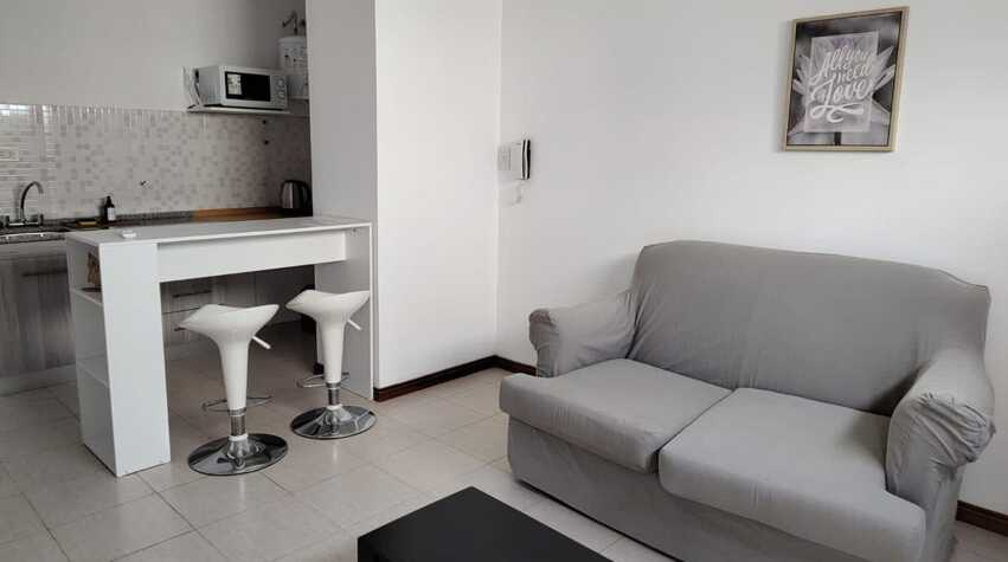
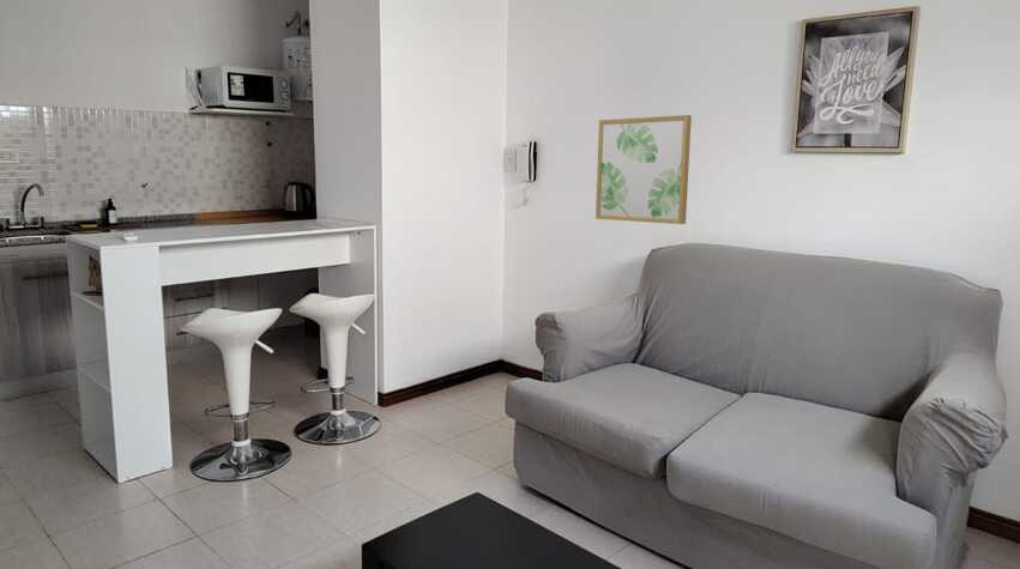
+ wall art (640, 170)
